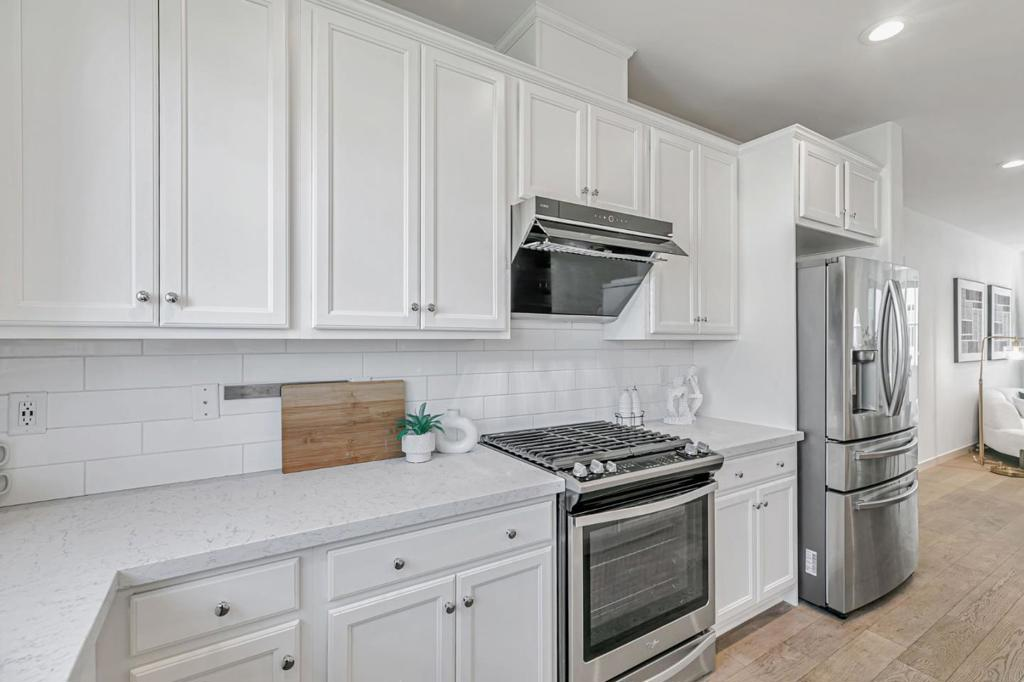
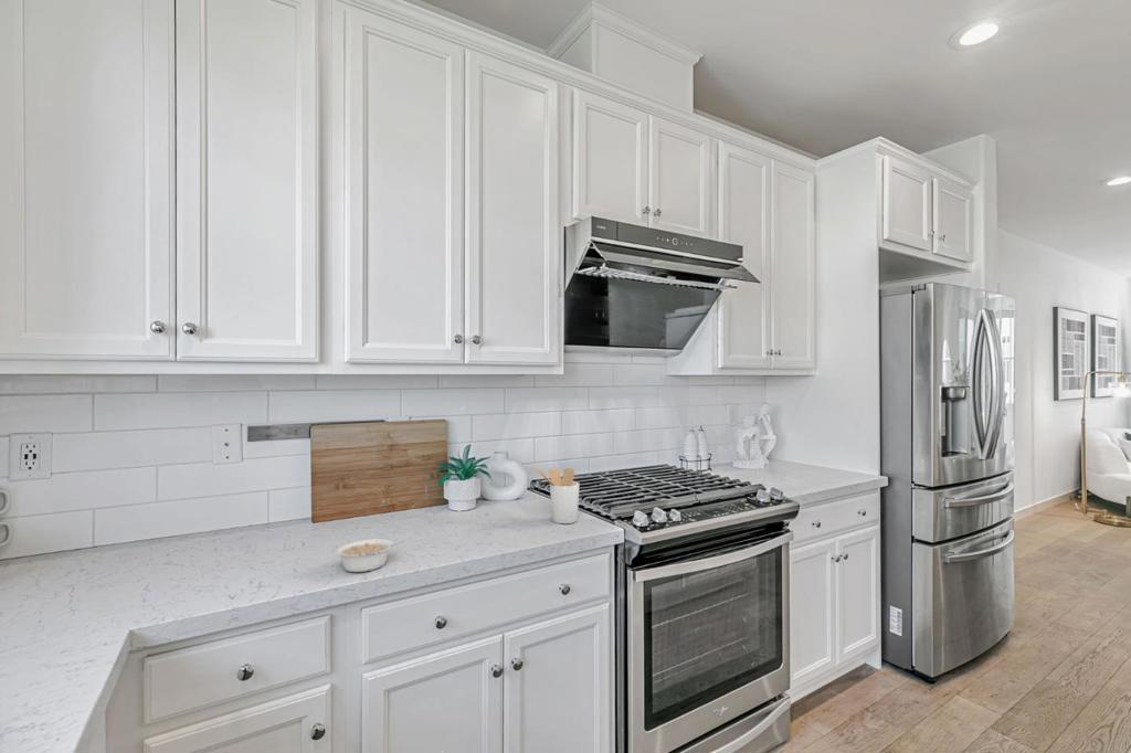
+ utensil holder (557, 492)
+ legume (367, 553)
